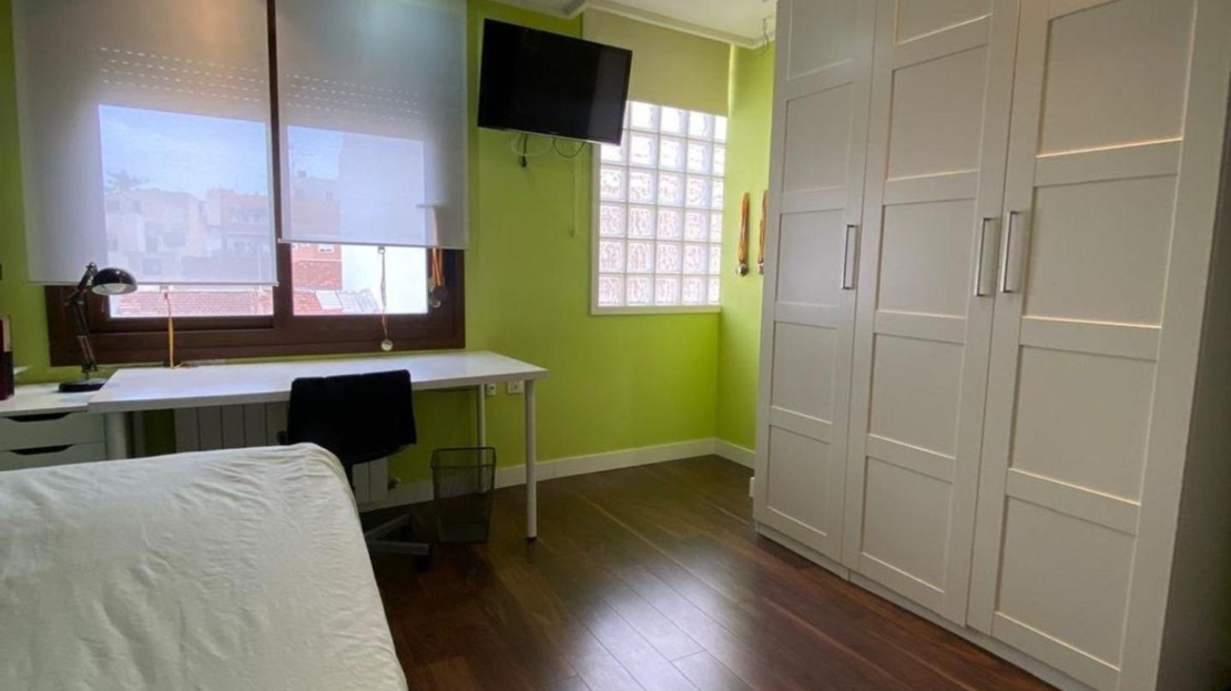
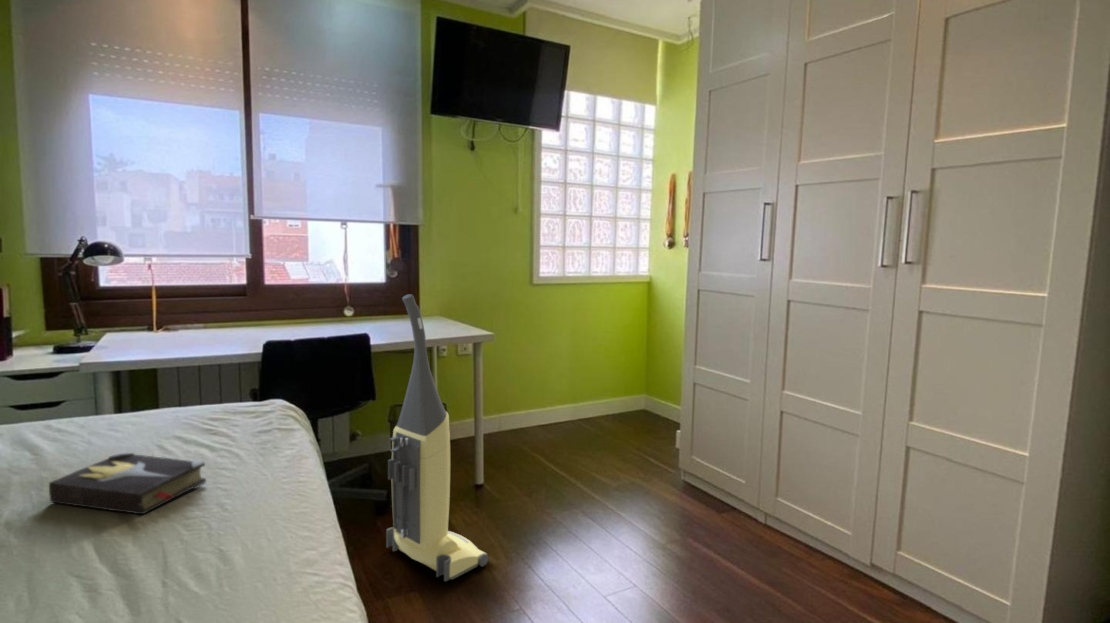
+ vacuum cleaner (432, 429)
+ hardback book (131, 480)
